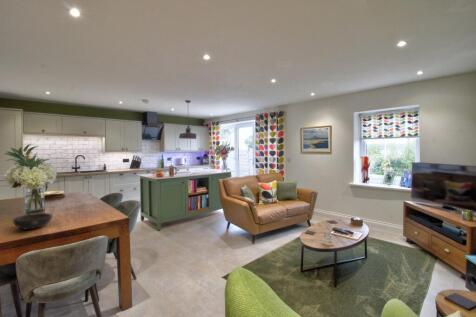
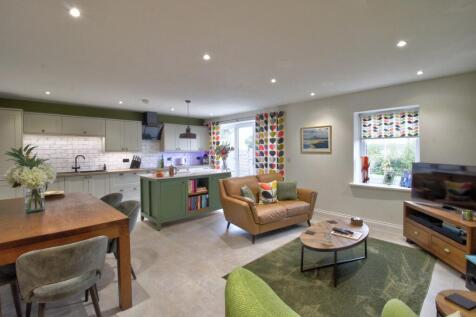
- bowl (33, 221)
